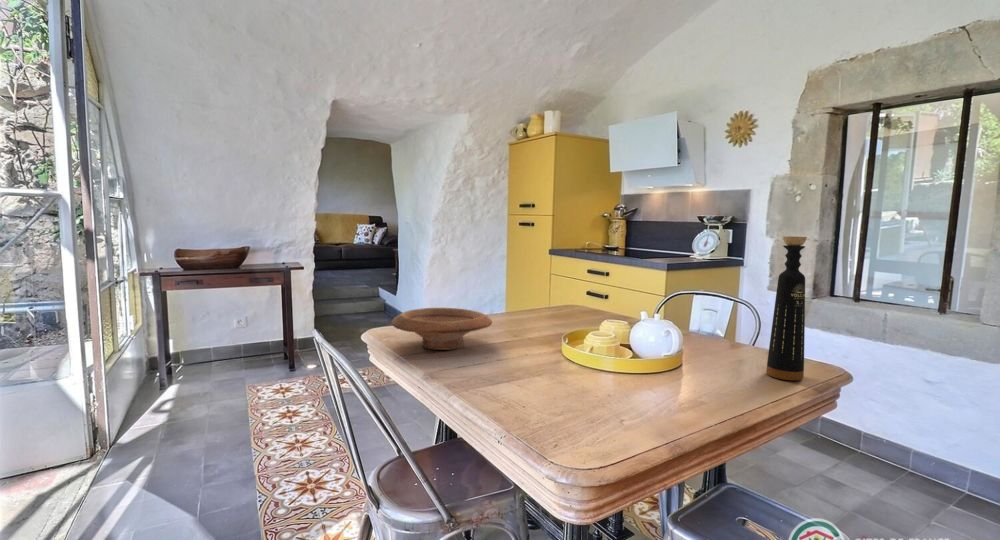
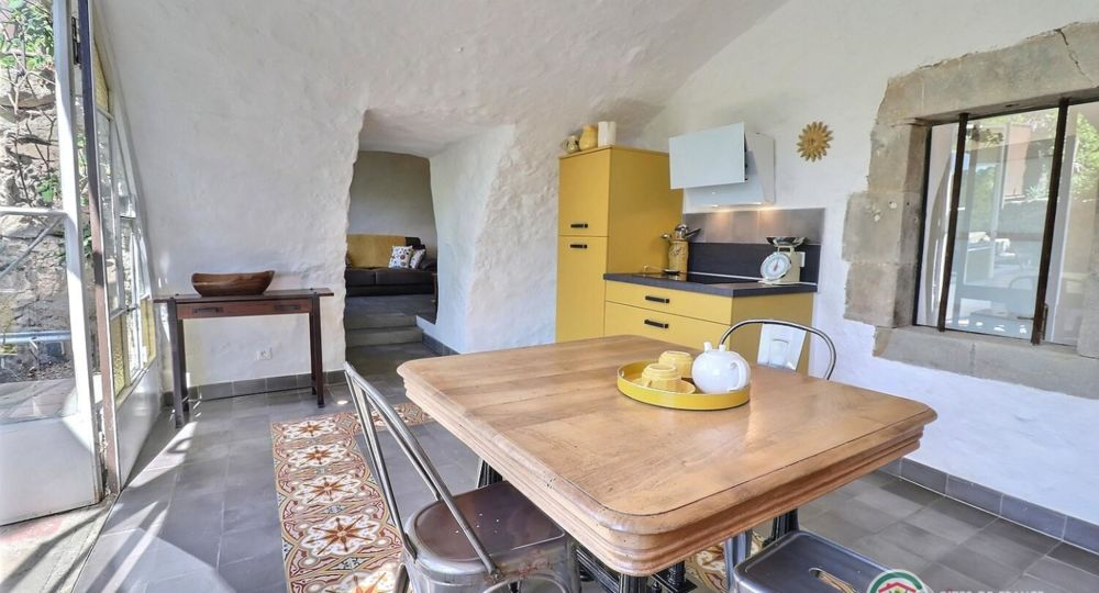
- bottle (789, 307)
- wooden bowl (442, 329)
